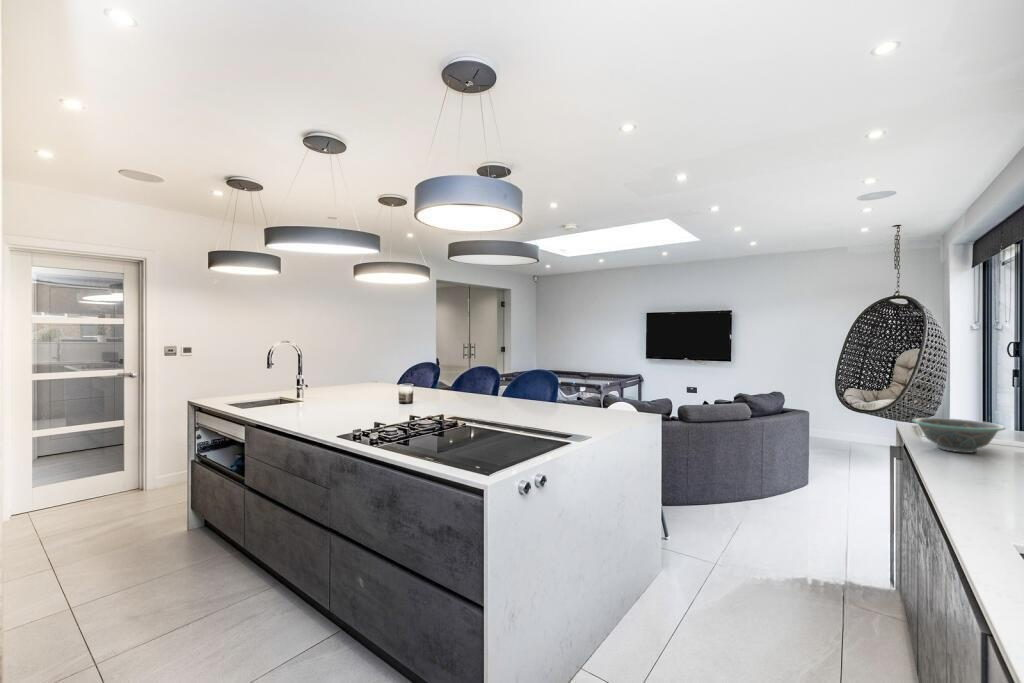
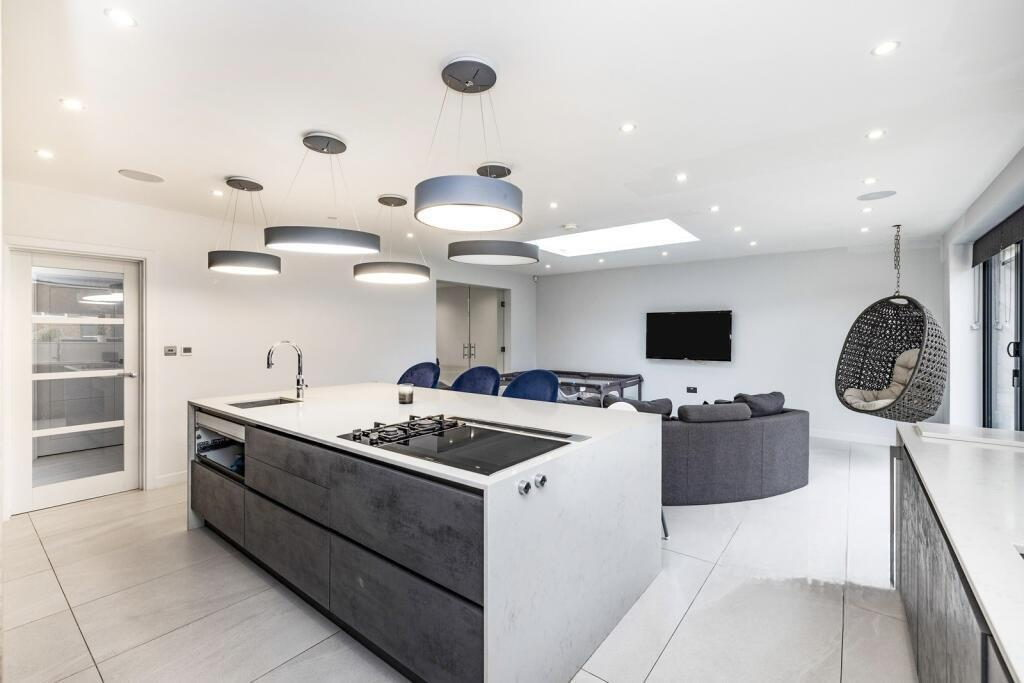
- decorative bowl (956, 436)
